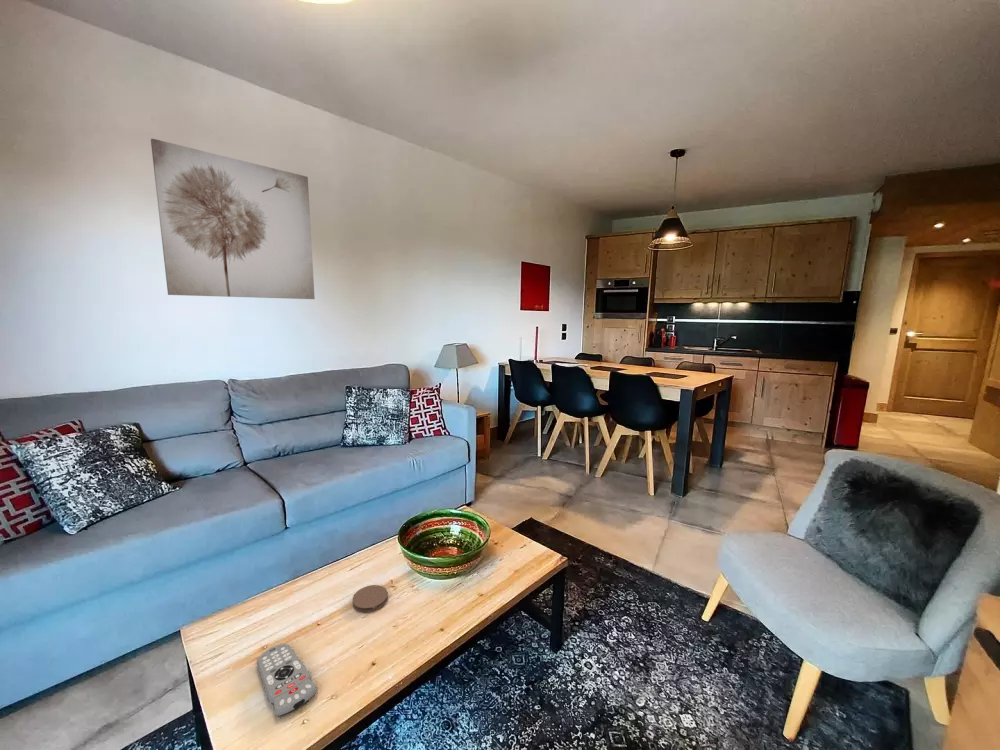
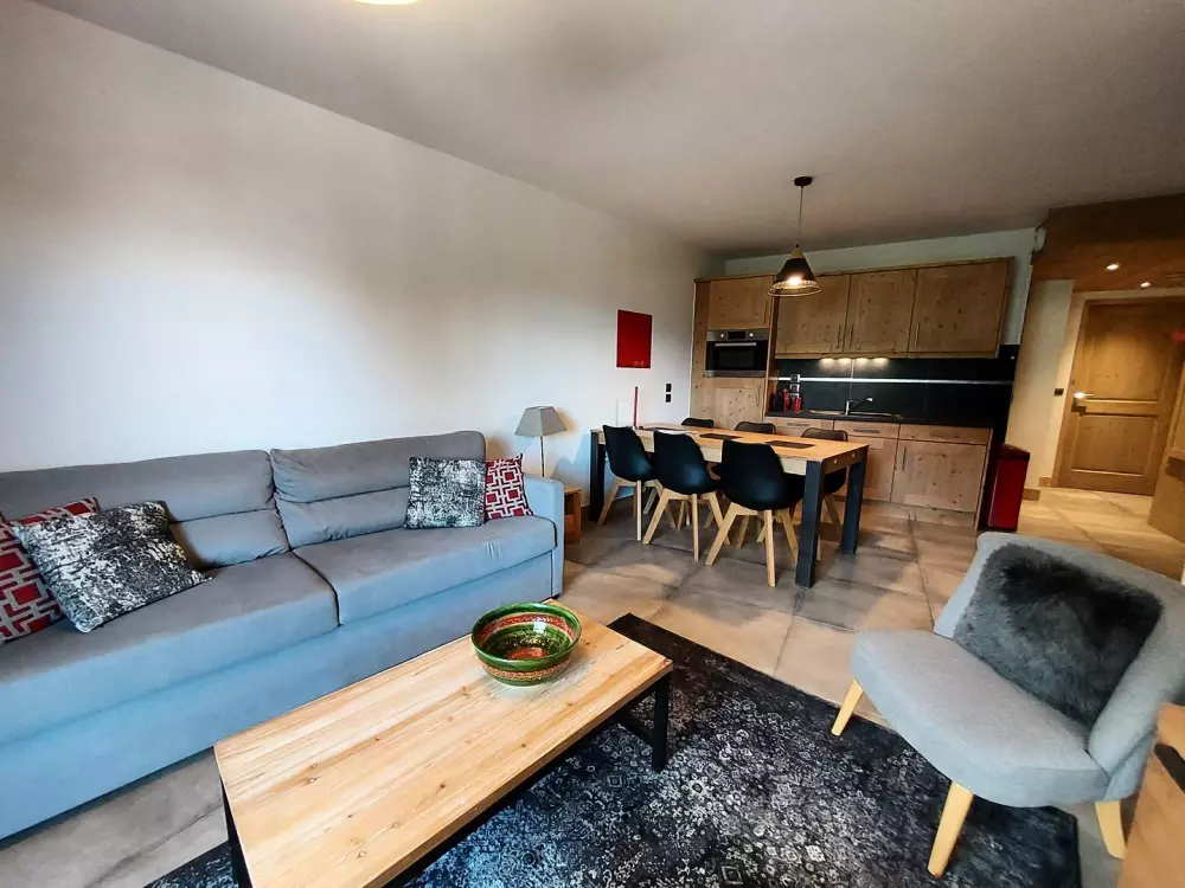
- wall art (244, 230)
- coaster (370, 598)
- remote control (284, 675)
